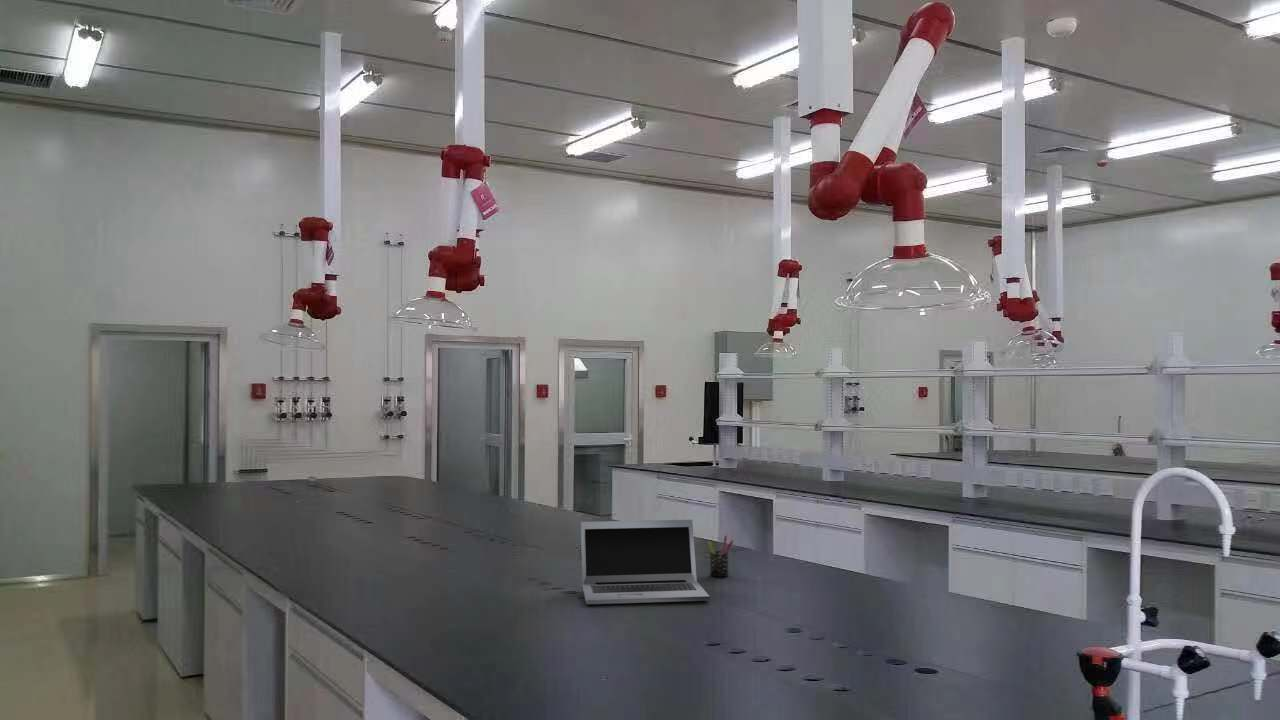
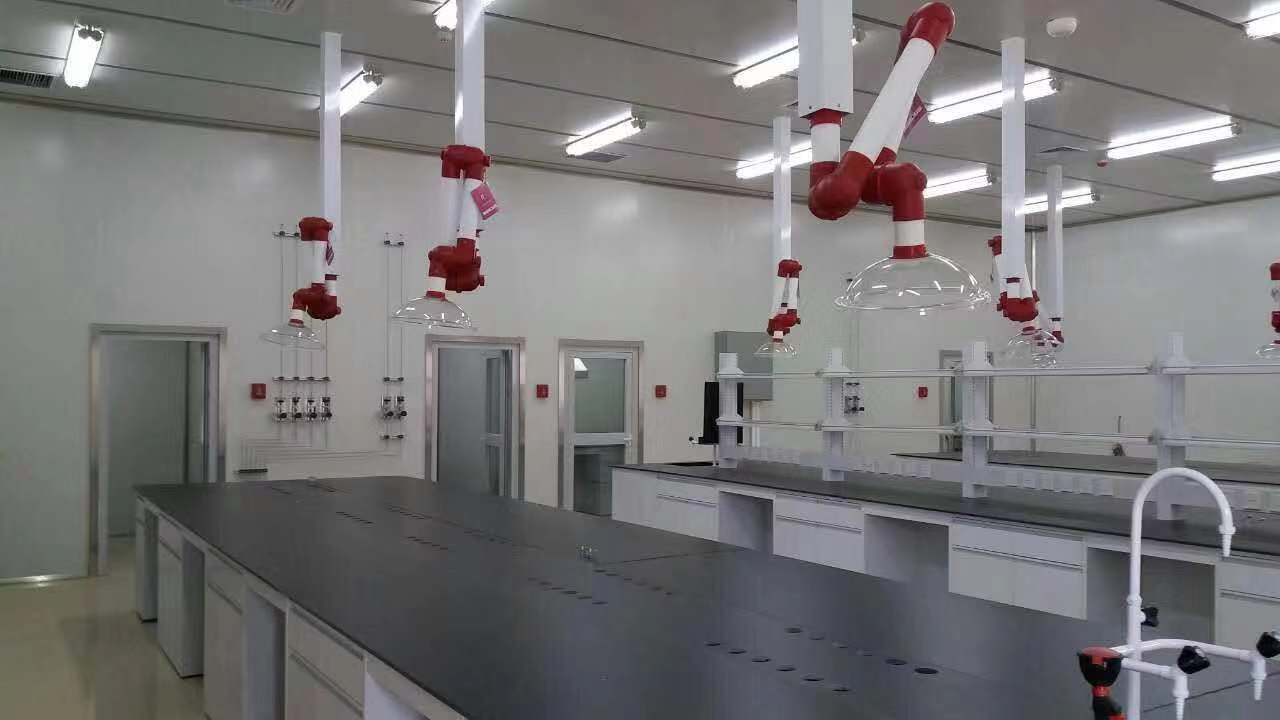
- laptop (642, 560)
- pen holder (718, 555)
